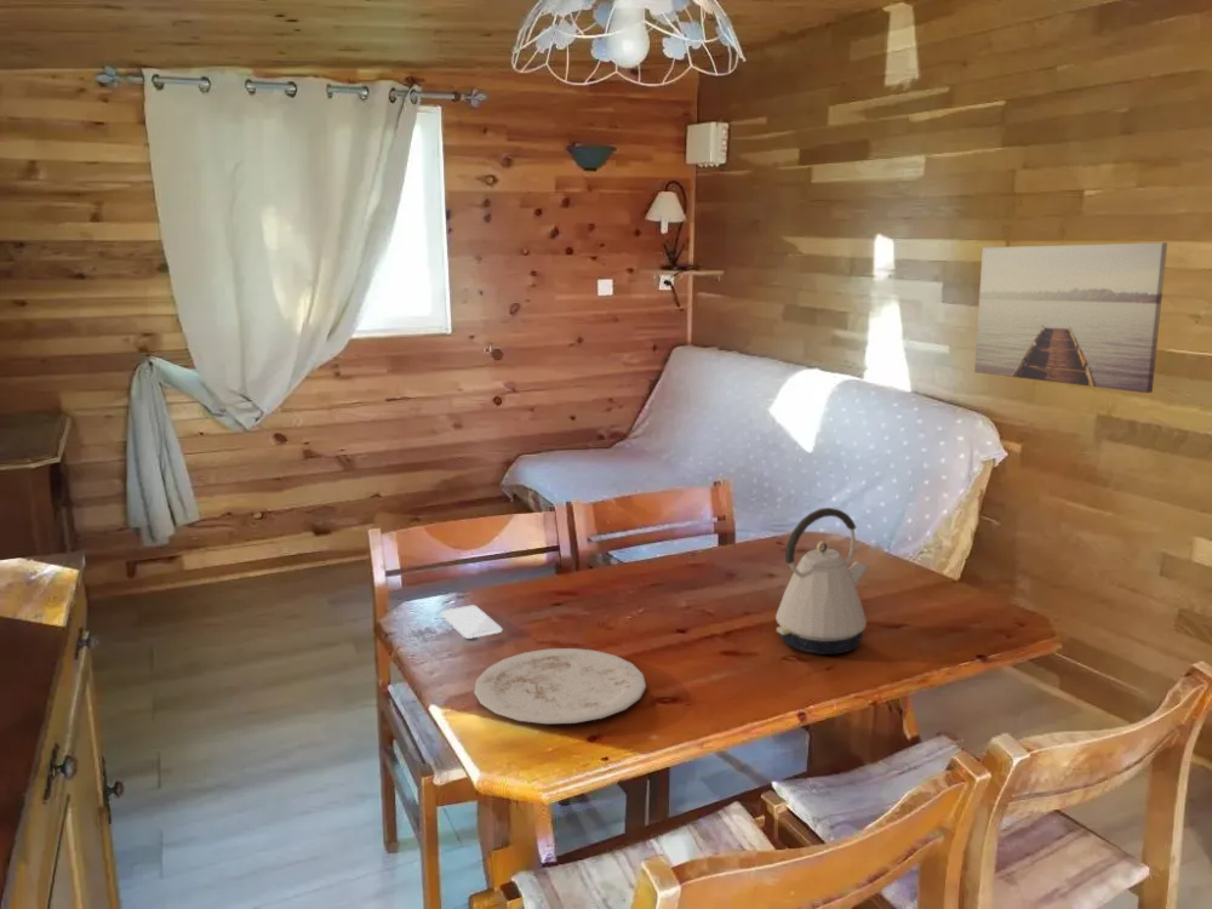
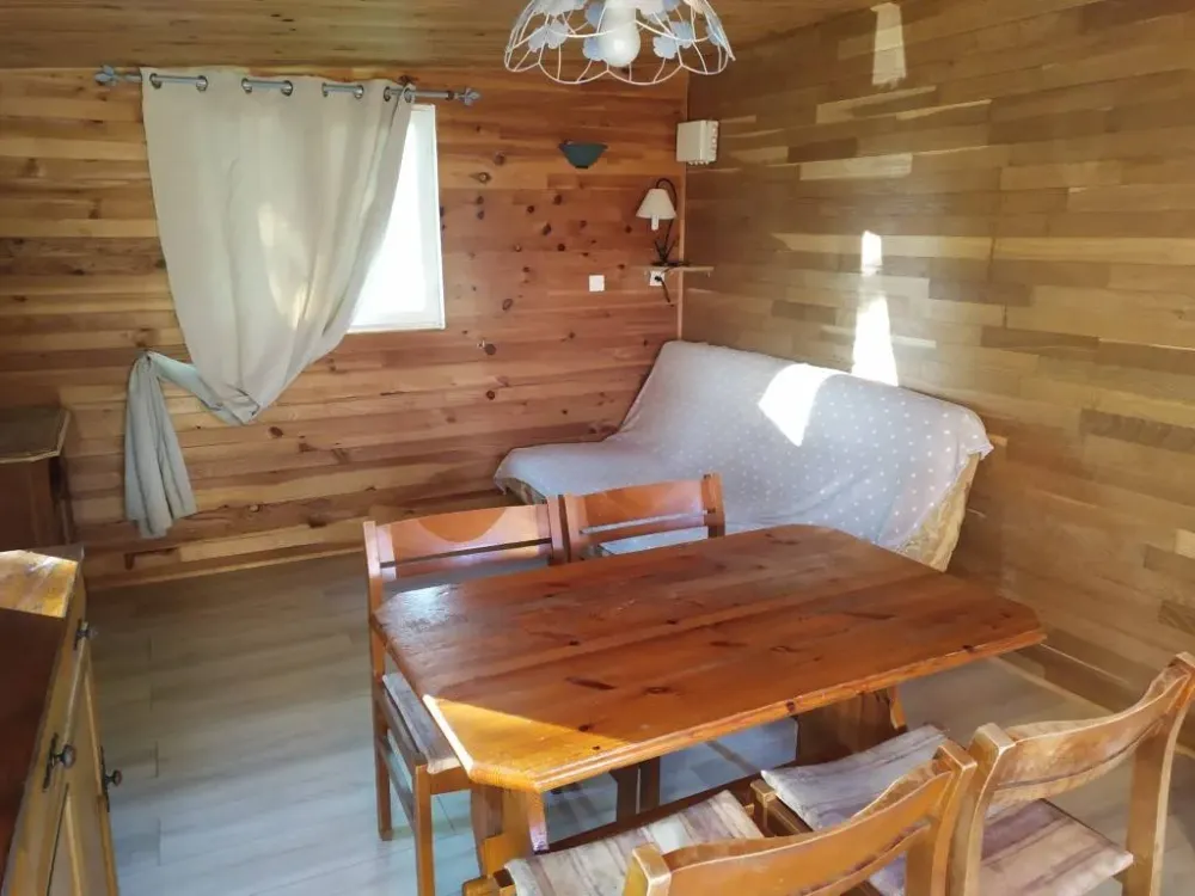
- plate (560, 685)
- kettle (824, 576)
- wall art (1060, 314)
- smartphone (470, 621)
